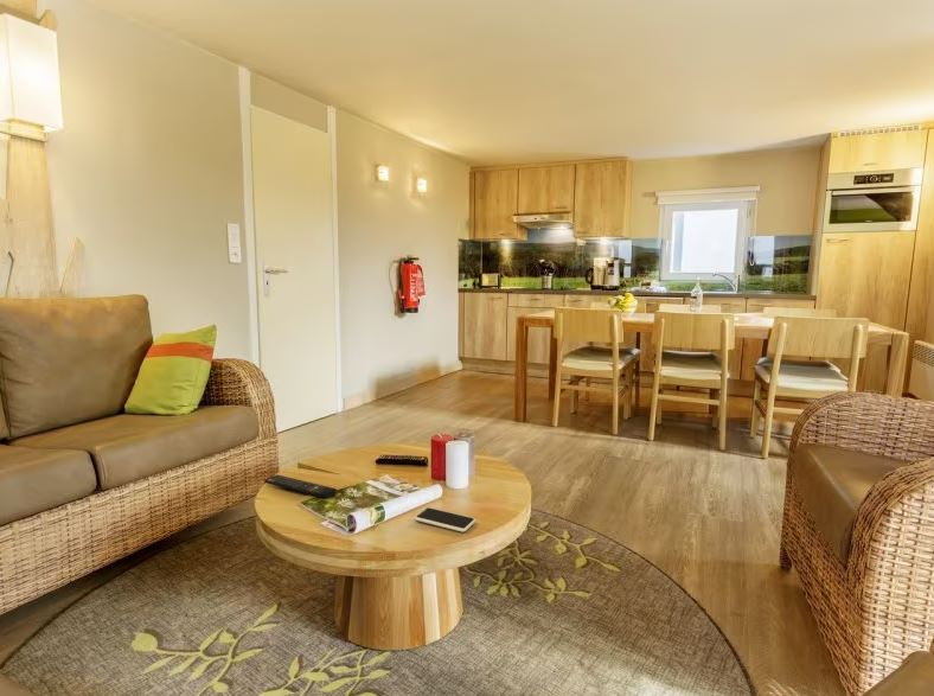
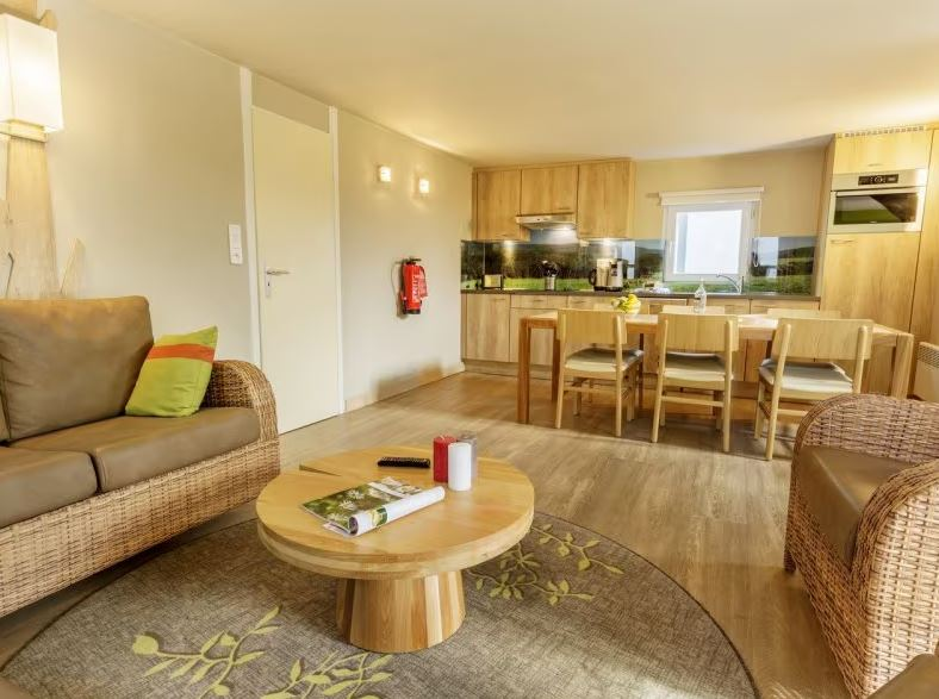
- remote control (299, 486)
- smartphone (444, 518)
